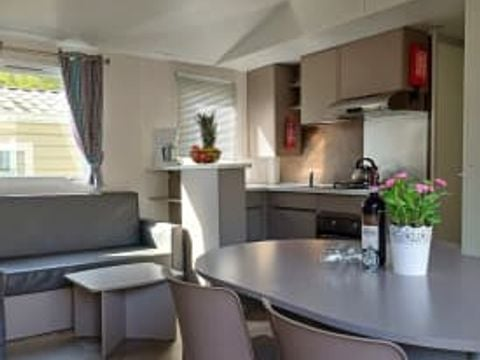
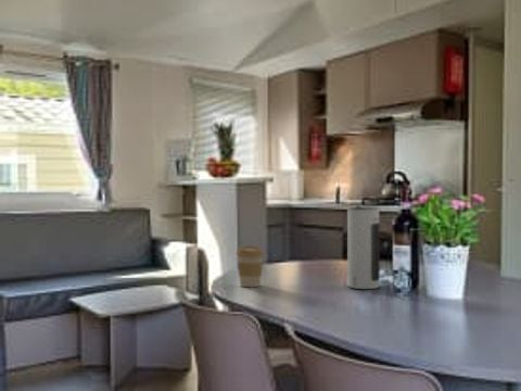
+ speaker (363, 247)
+ coffee cup (250, 265)
